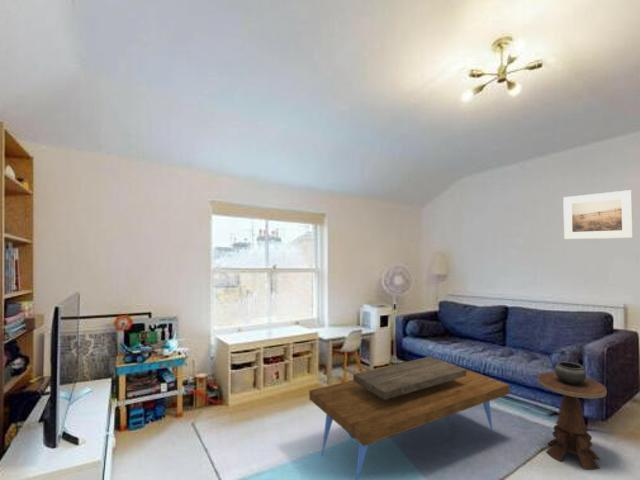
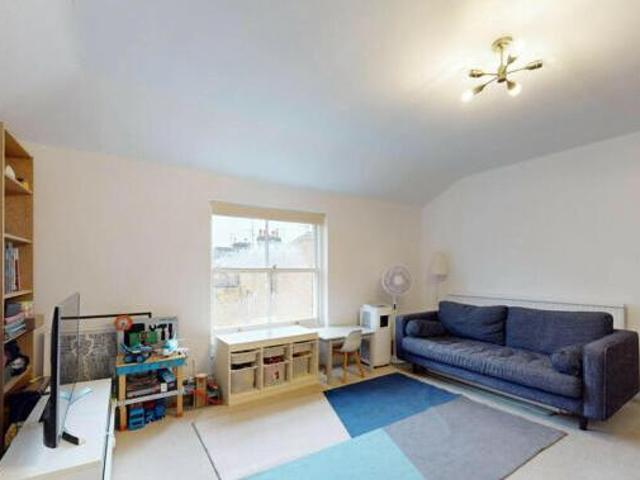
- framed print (595, 216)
- side table (571, 410)
- coffee table (410, 407)
